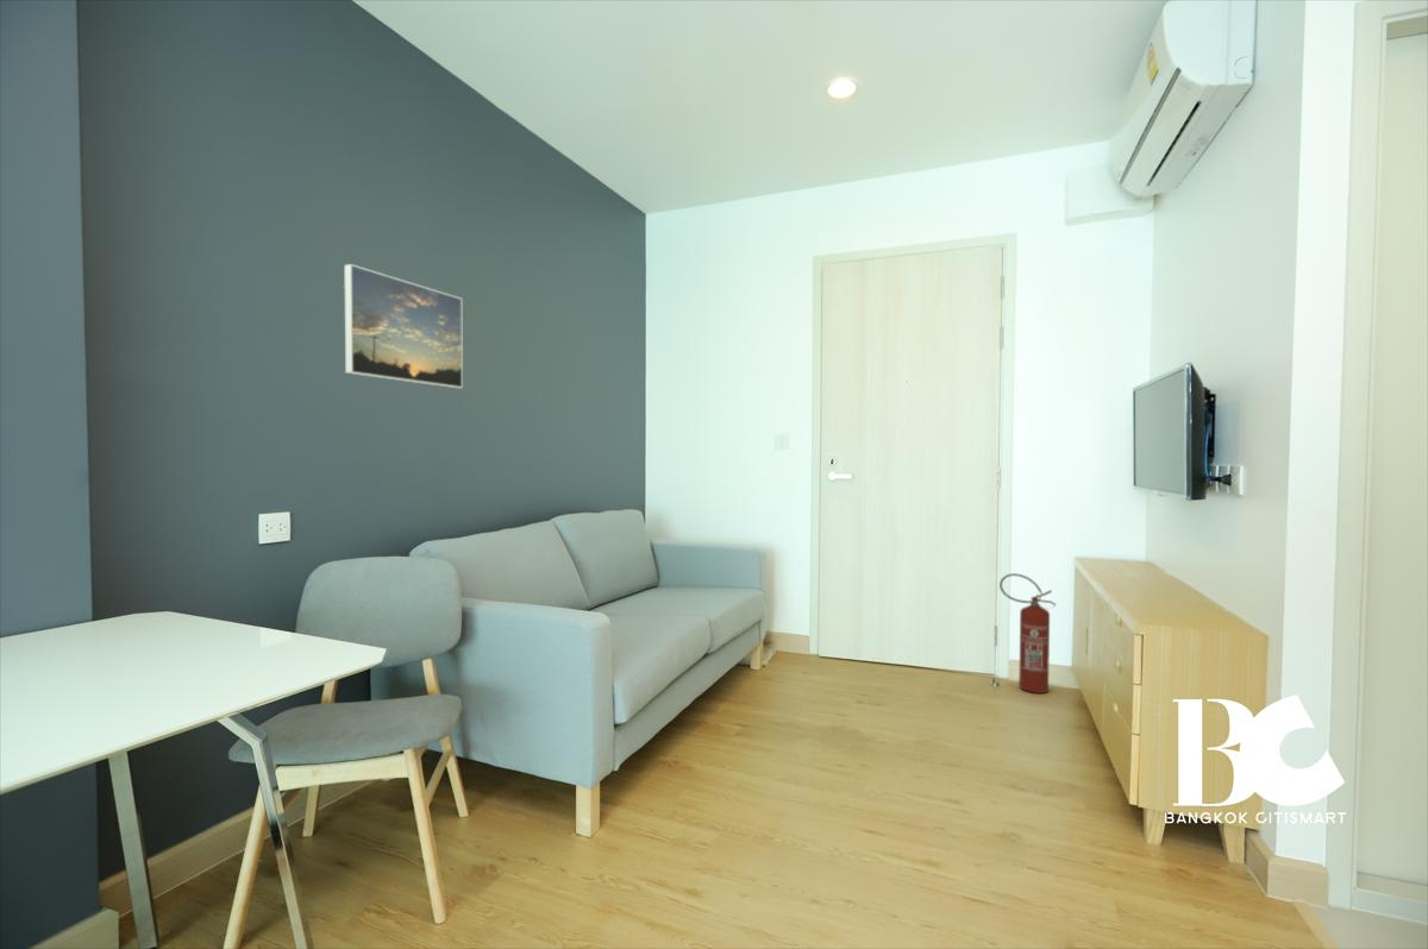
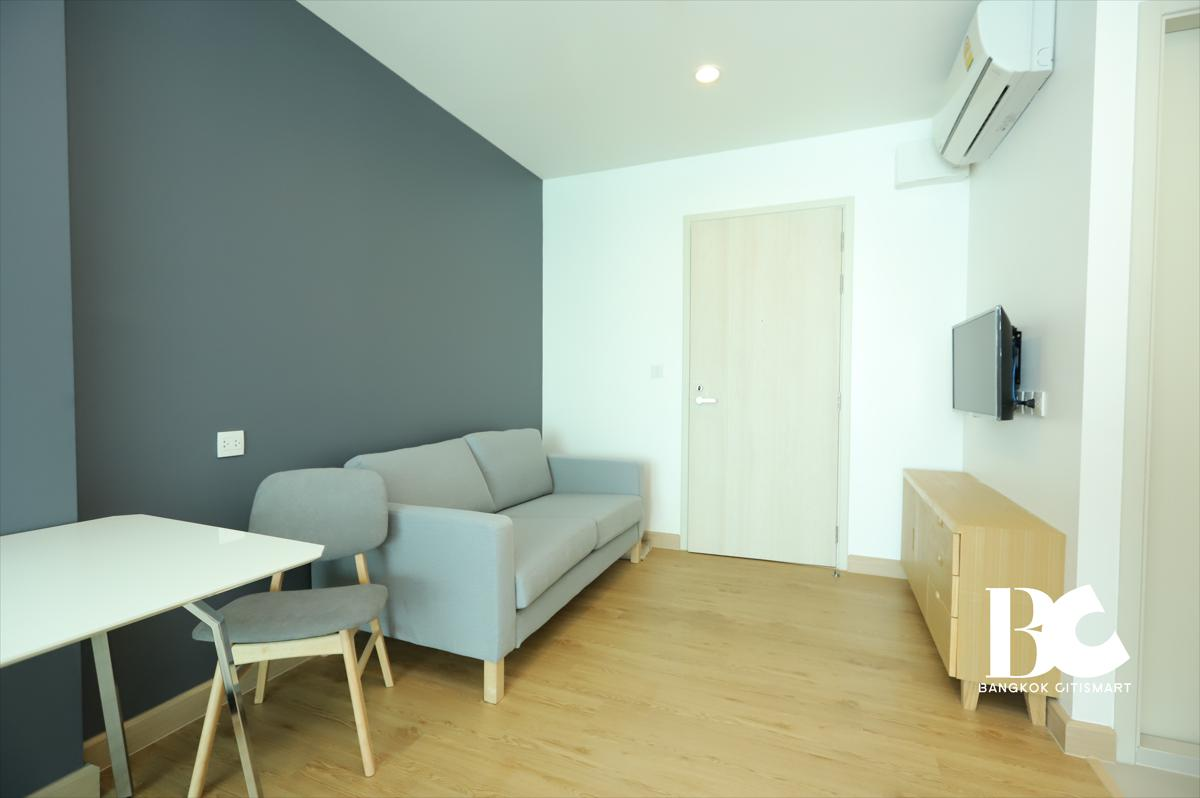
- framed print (408, 332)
- fire extinguisher (1026, 630)
